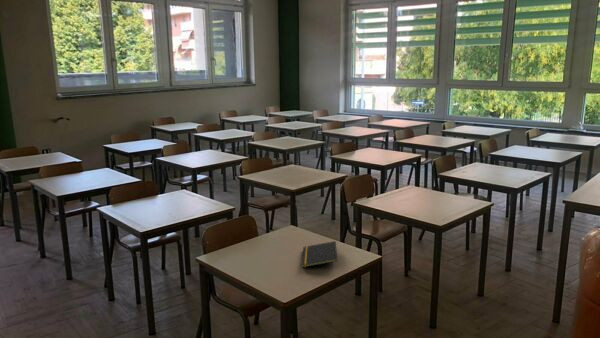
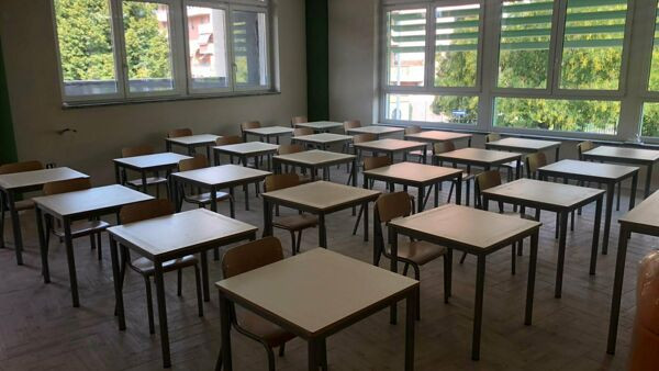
- notepad (319, 253)
